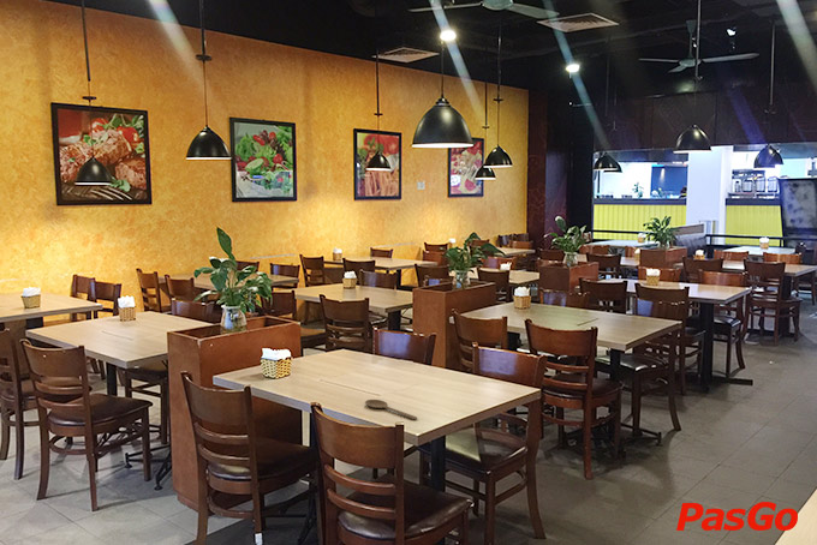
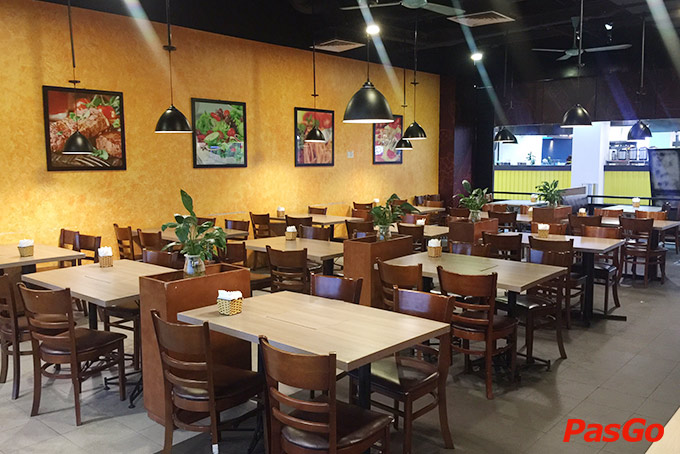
- wooden spoon (390, 408)
